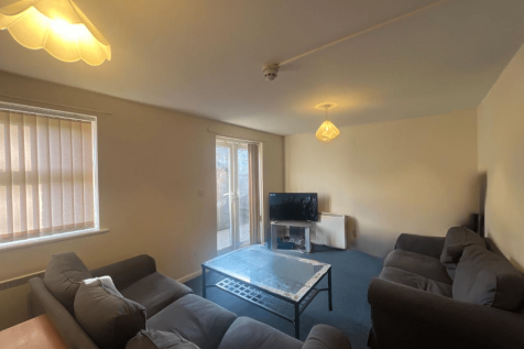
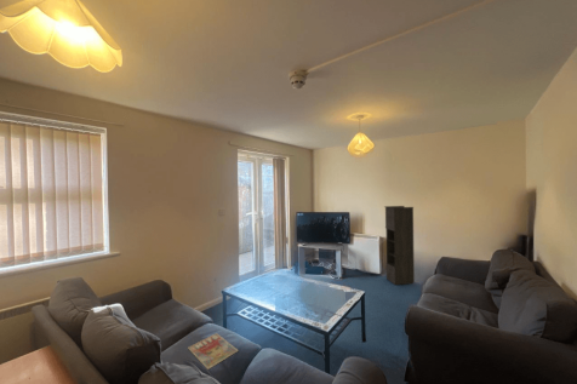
+ storage cabinet (399, 243)
+ magazine (212, 349)
